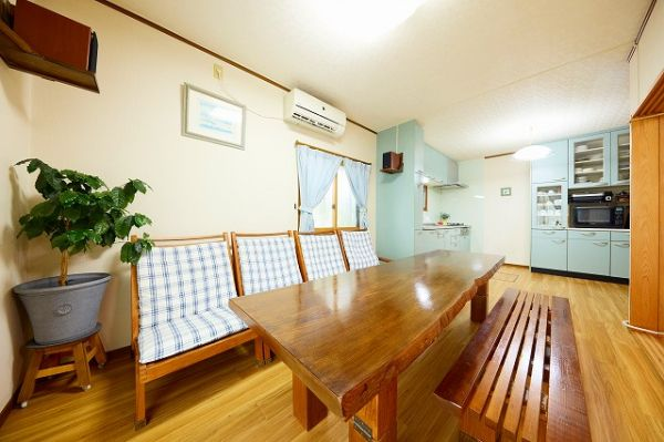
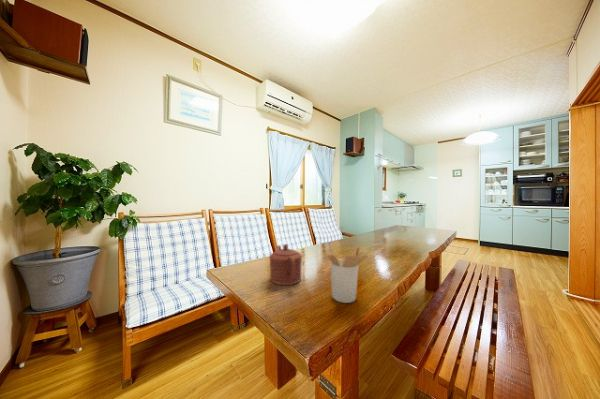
+ utensil holder (347, 274)
+ teapot (285, 261)
